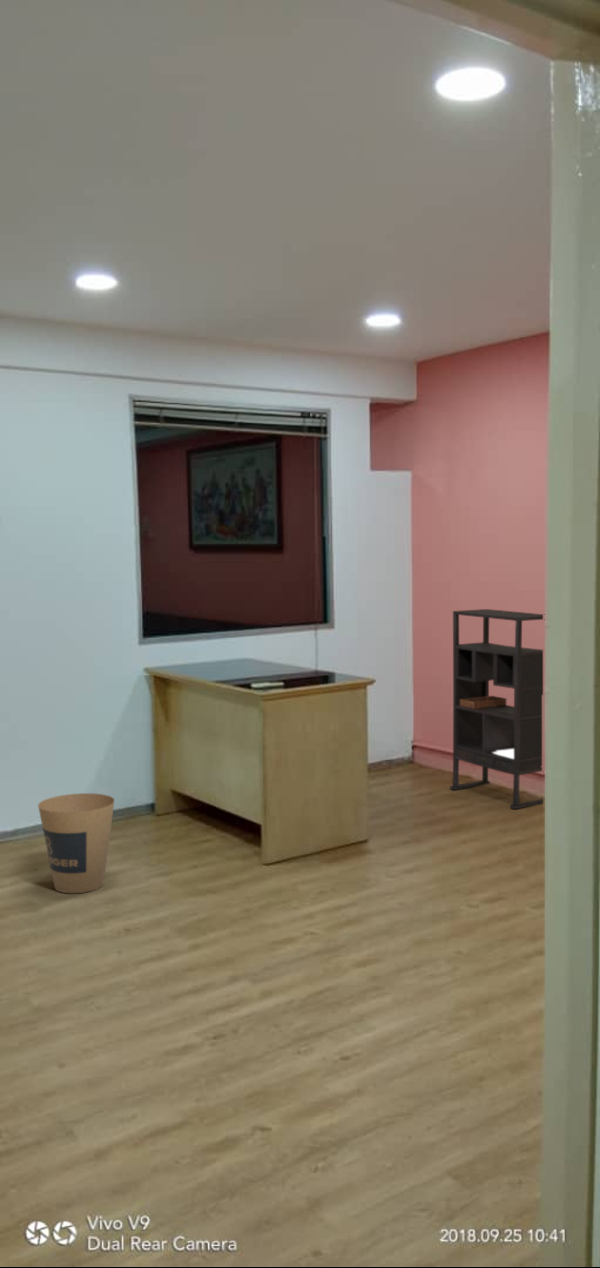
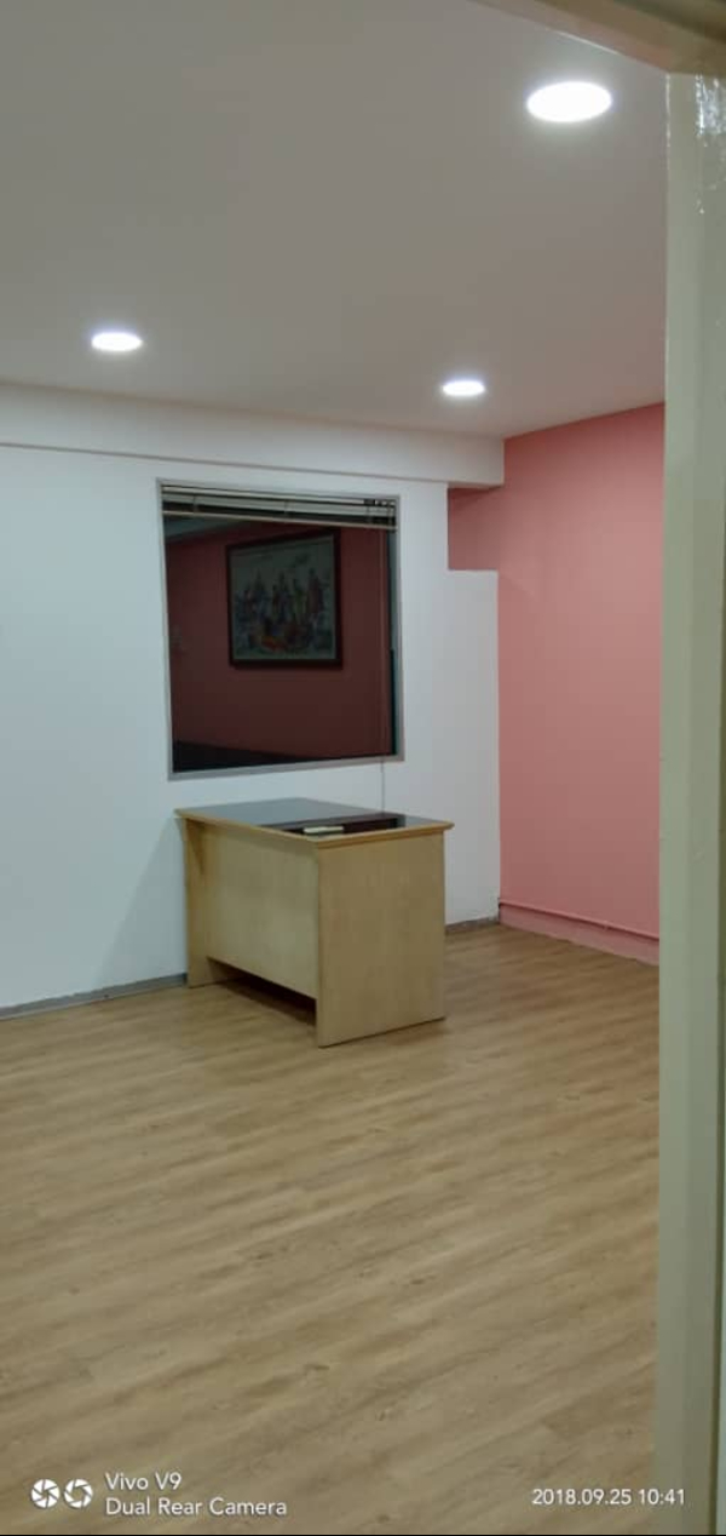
- bookshelf (500, 704)
- trash can (78, 843)
